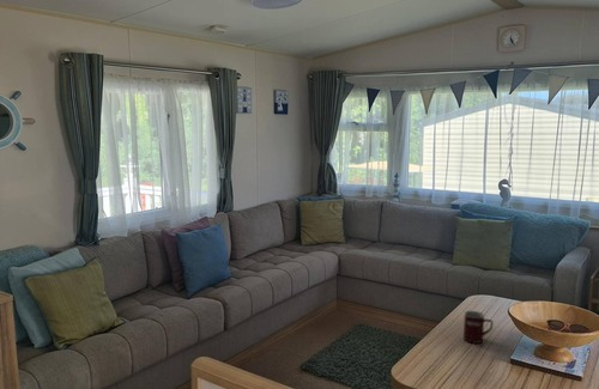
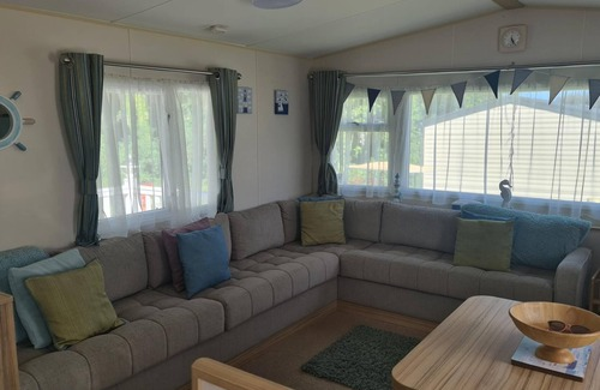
- mug (478, 327)
